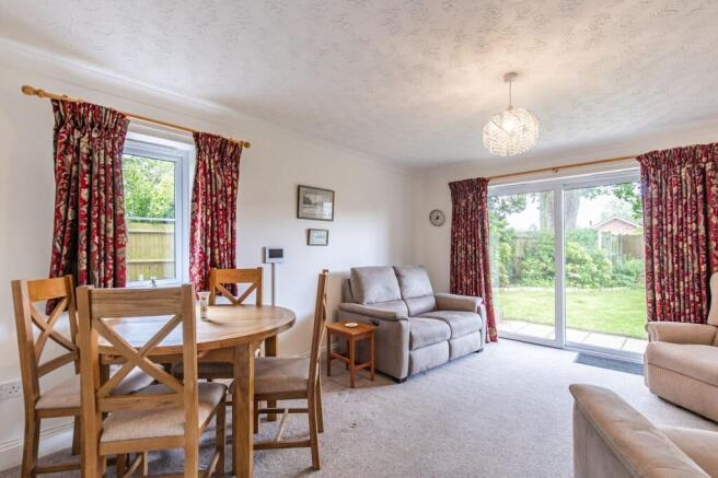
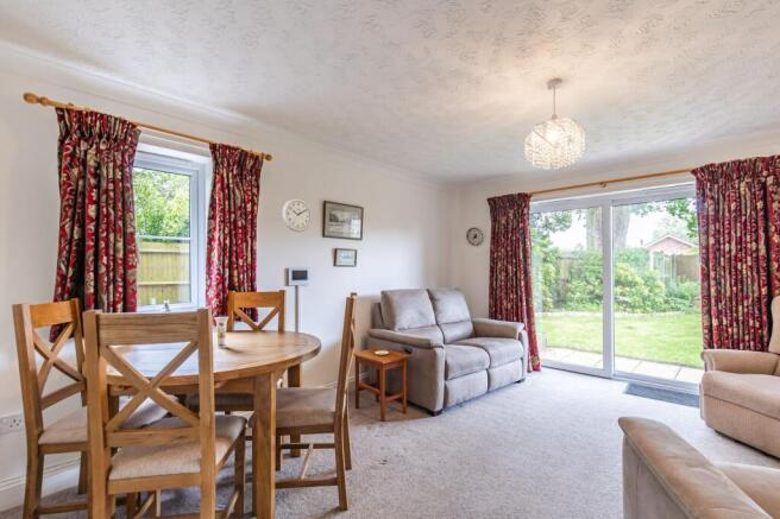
+ wall clock (297, 214)
